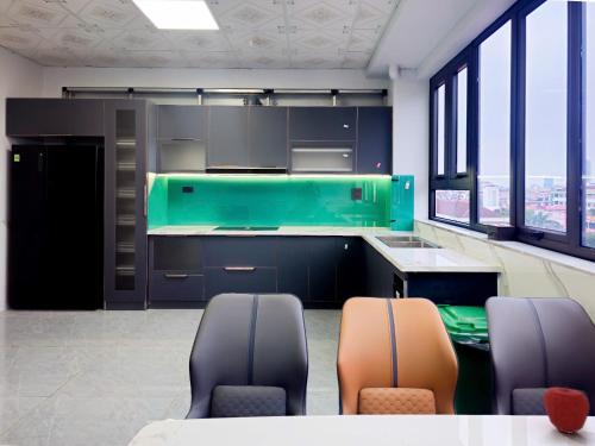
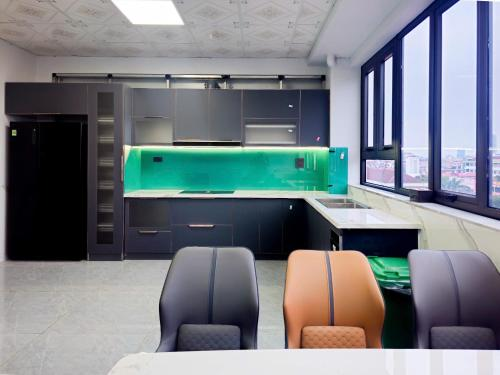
- apple (565, 407)
